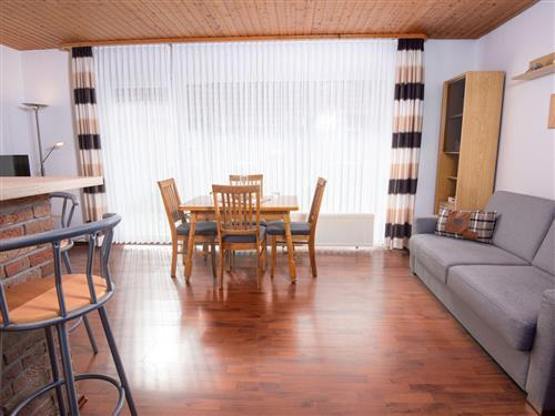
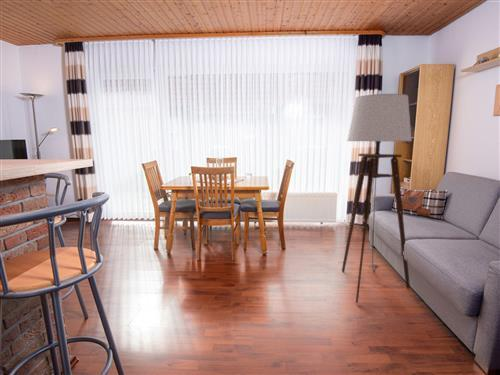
+ floor lamp (375, 193)
